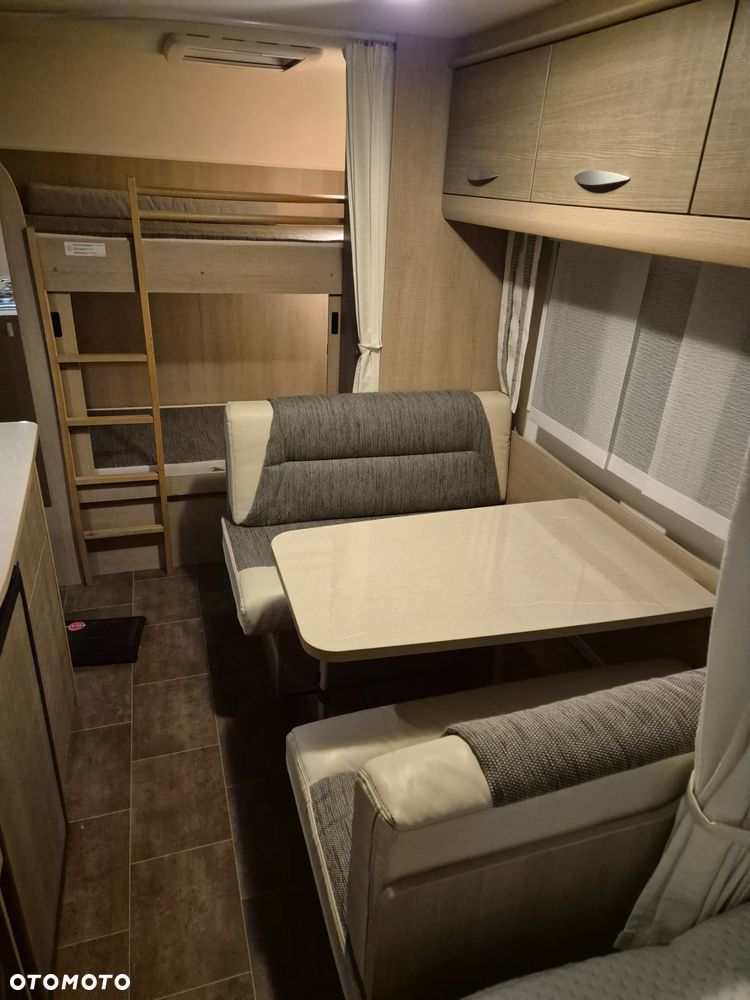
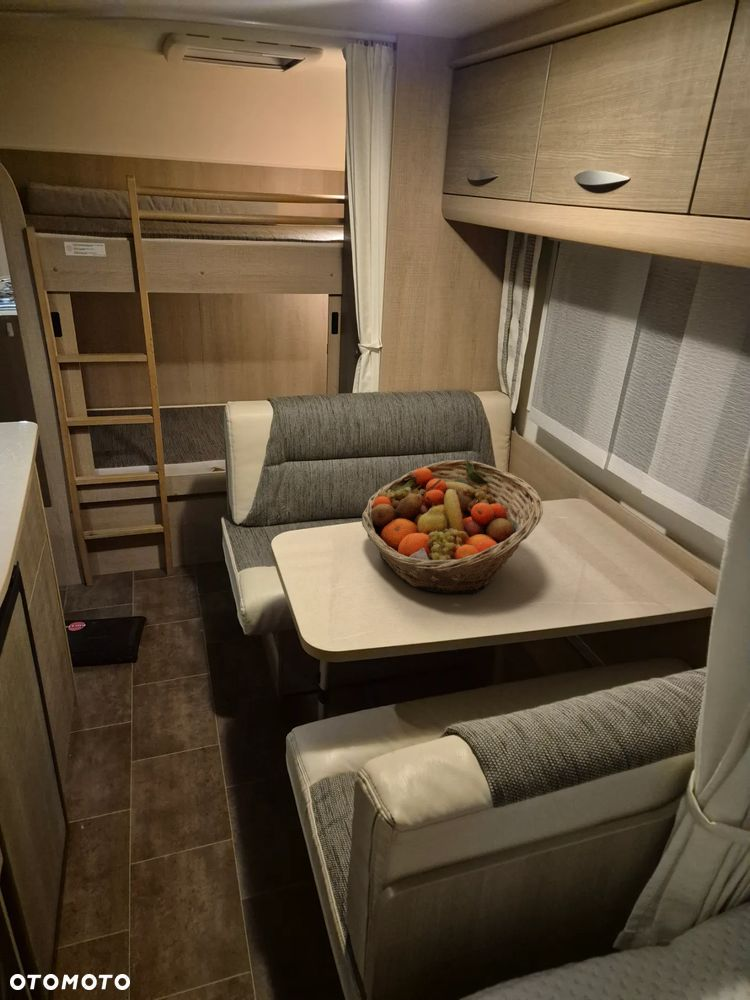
+ fruit basket (447, 521)
